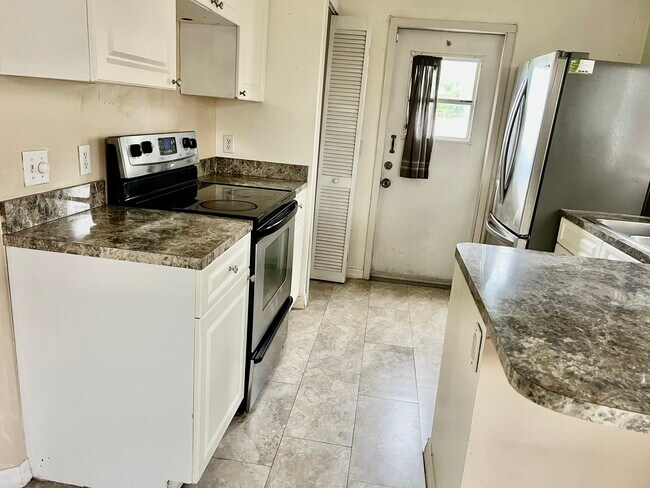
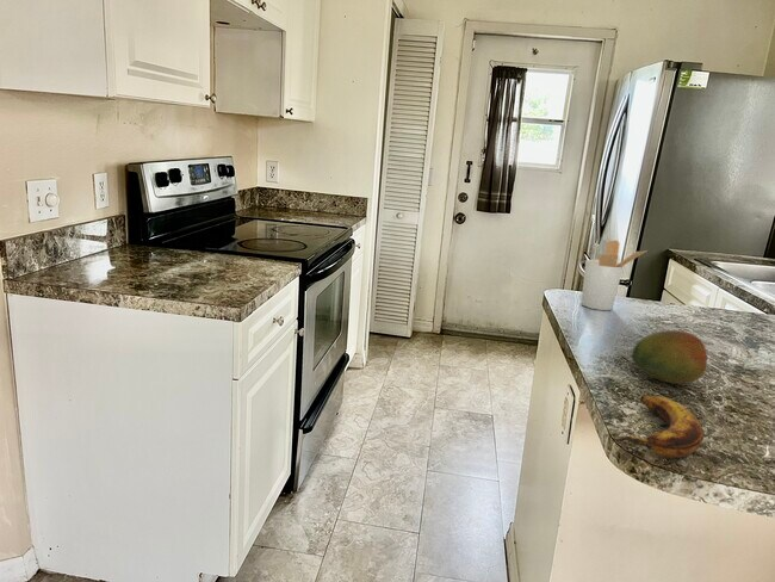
+ banana (663, 419)
+ utensil holder (612, 275)
+ fruit (669, 355)
